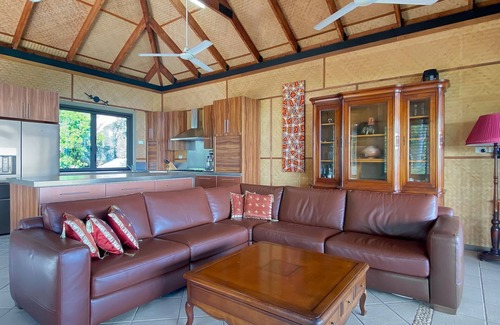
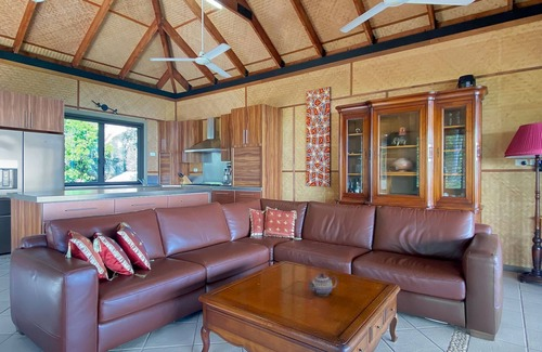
+ teapot (322, 283)
